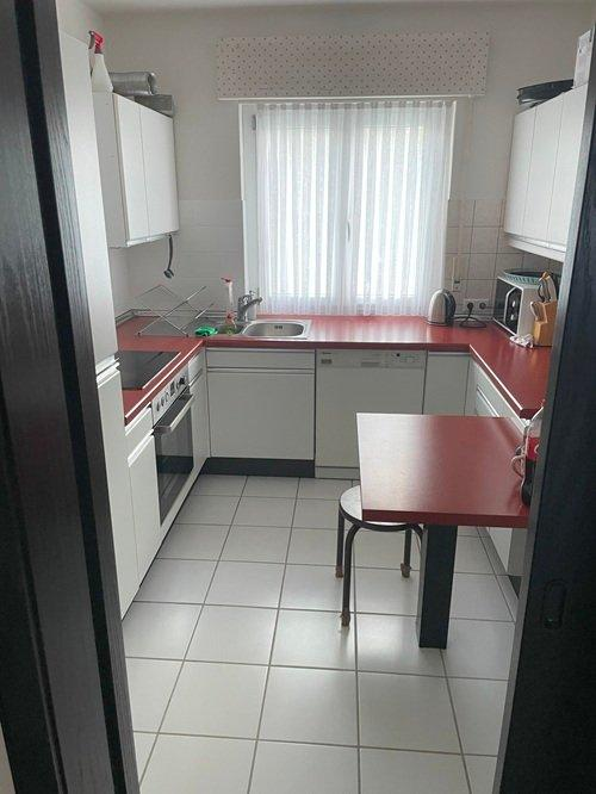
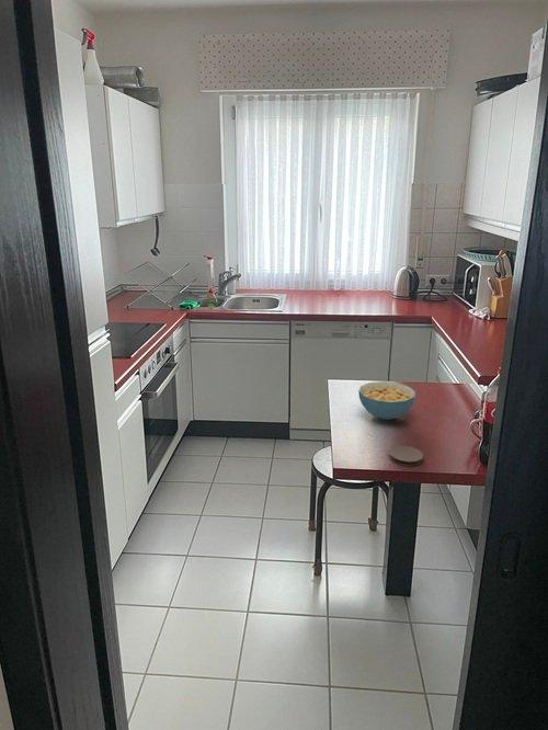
+ coaster (406, 455)
+ cereal bowl (386, 403)
